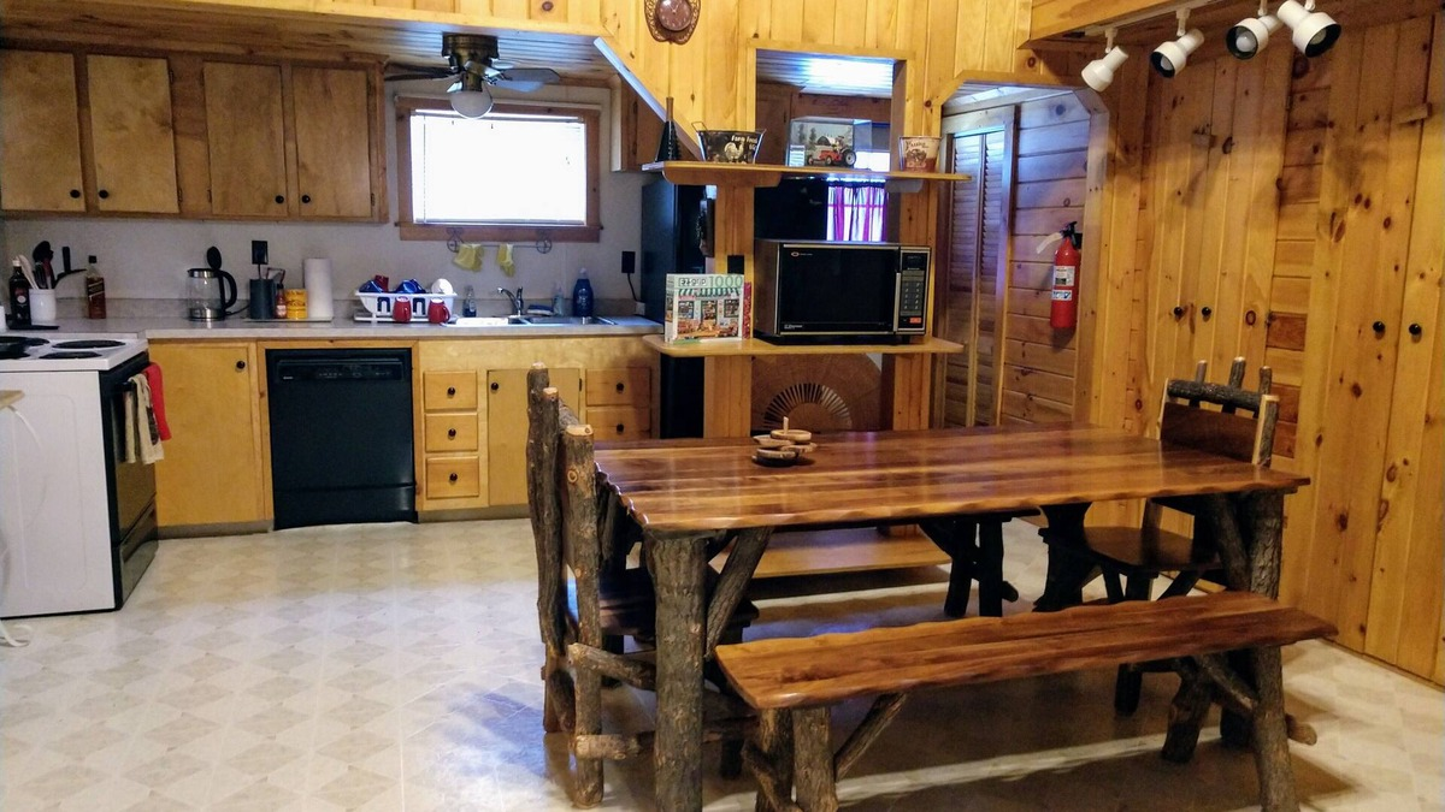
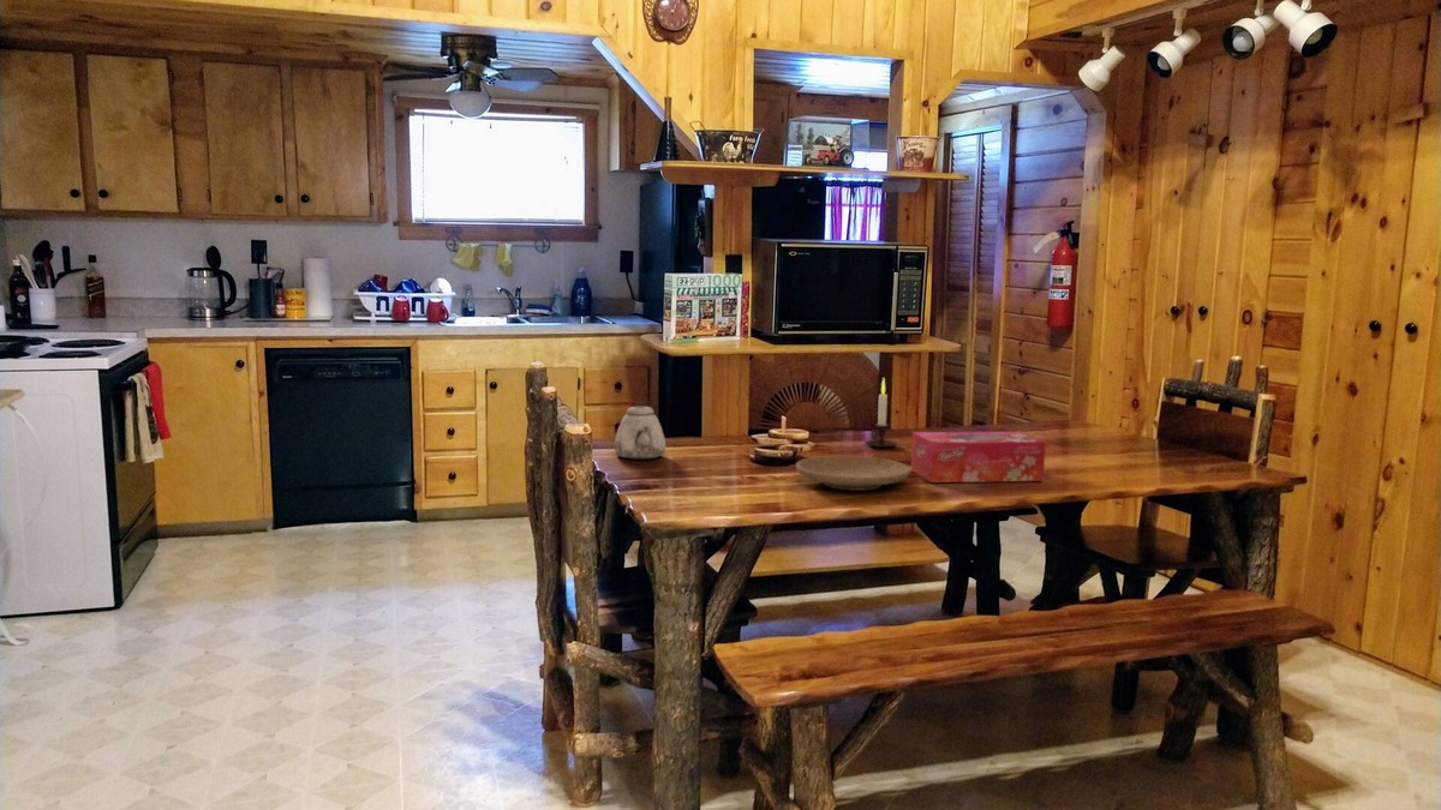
+ tissue box (976, 456)
+ teapot (640, 430)
+ candle (880, 410)
+ plate (851, 474)
